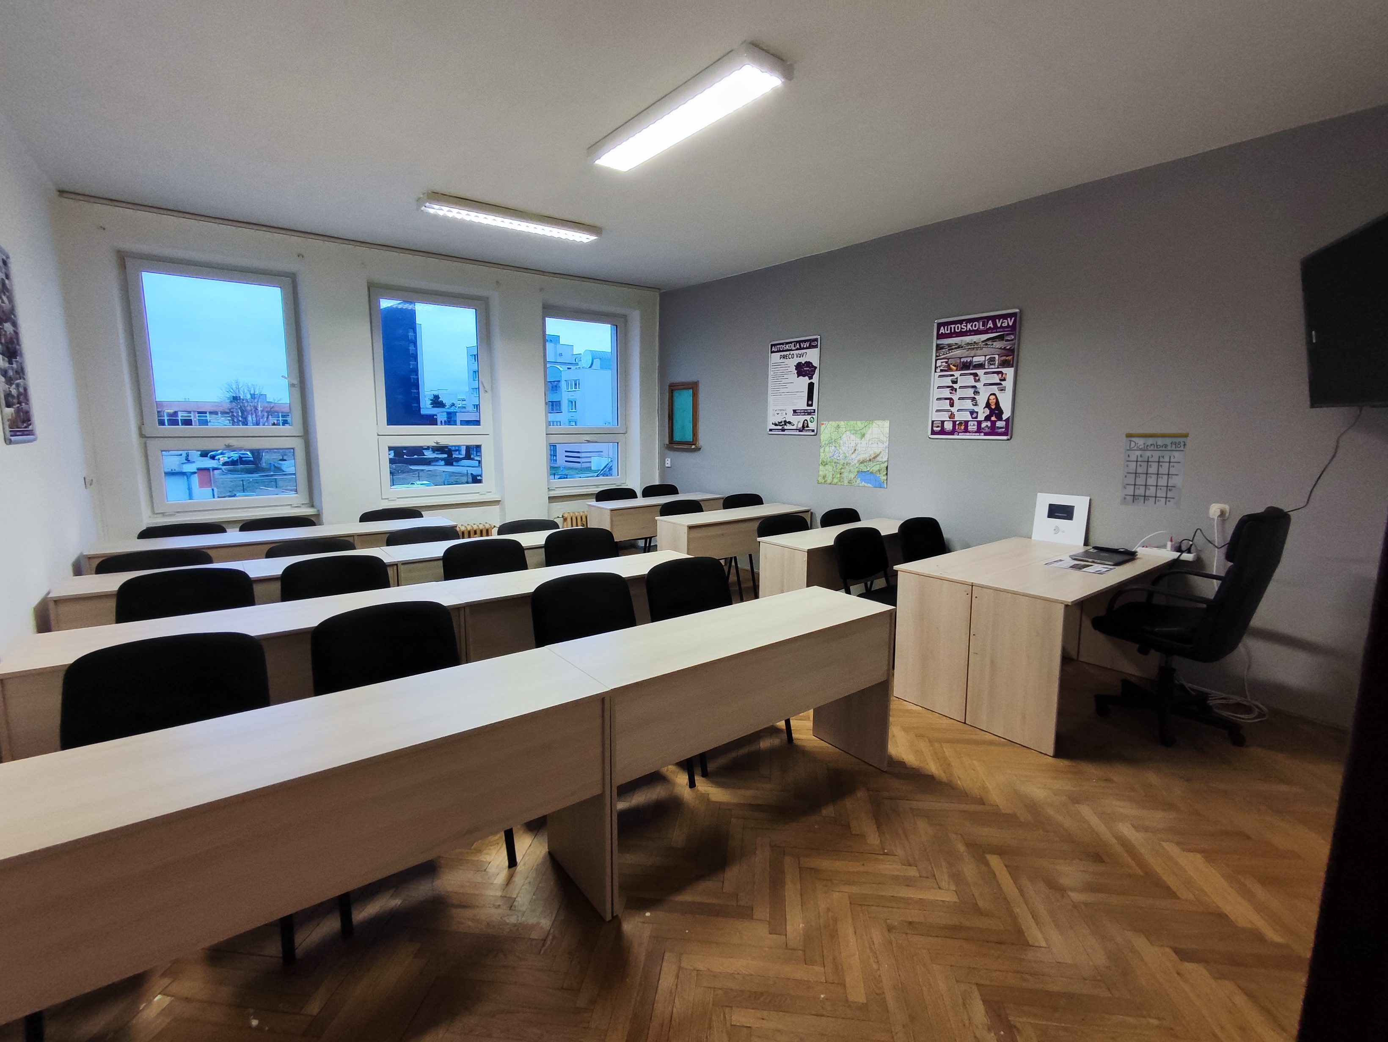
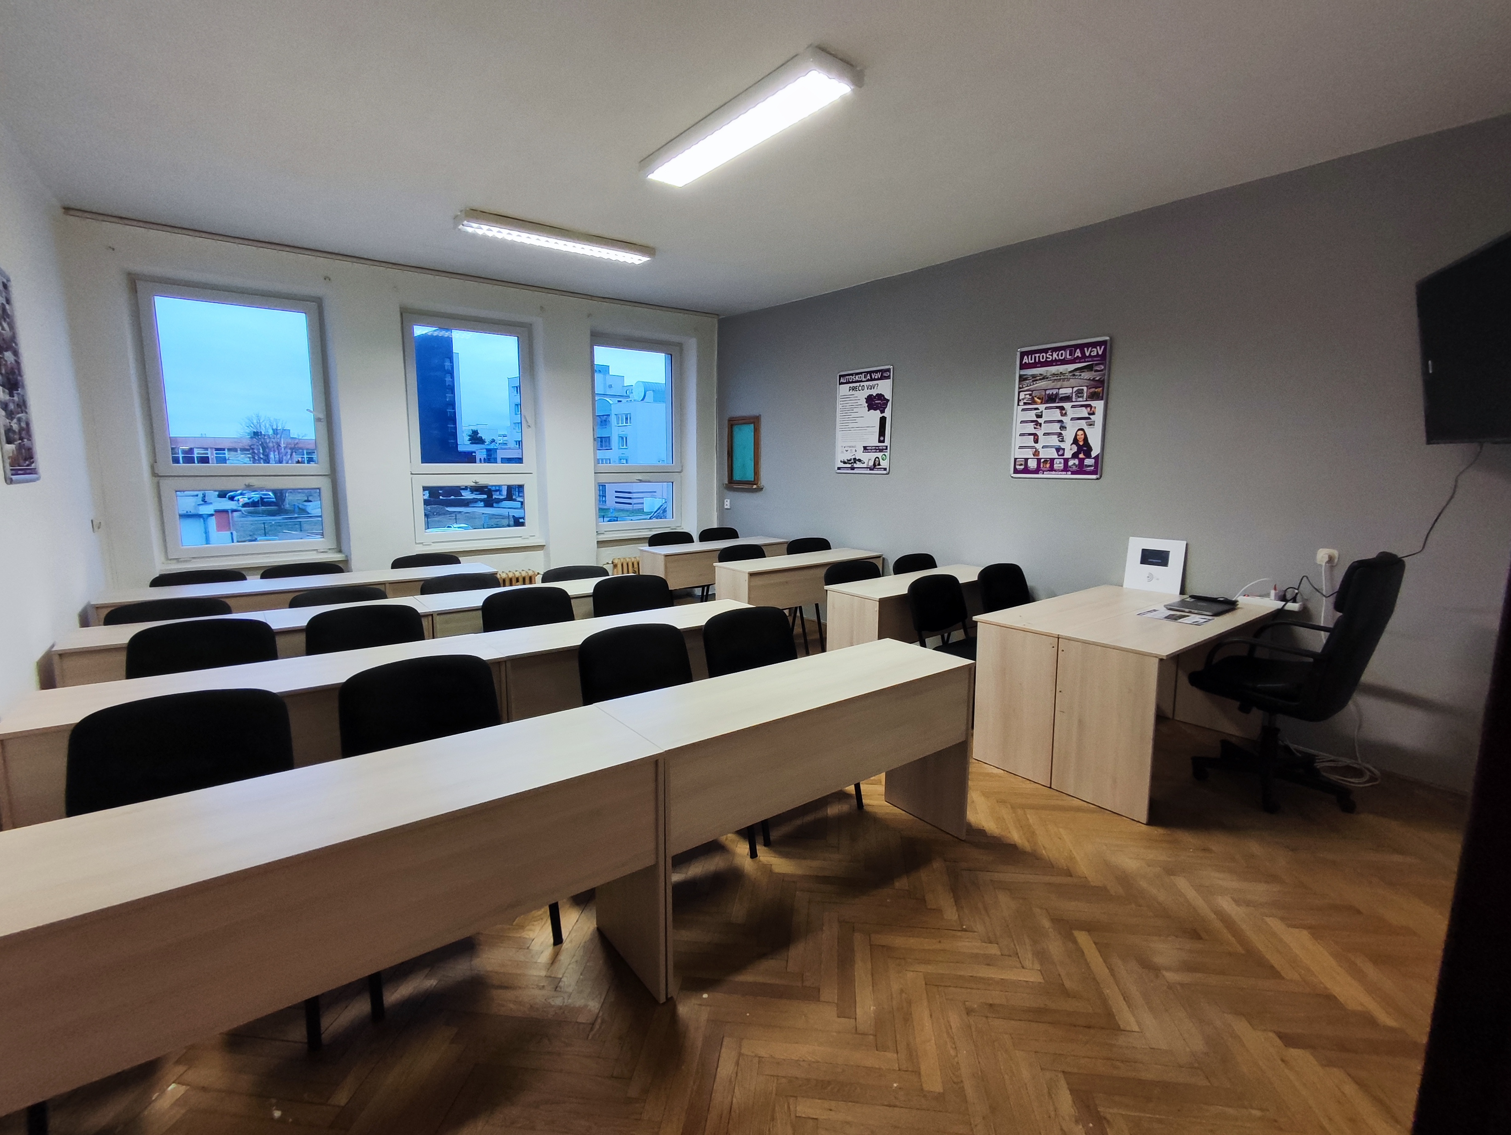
- calendar (1154, 462)
- road map (851, 453)
